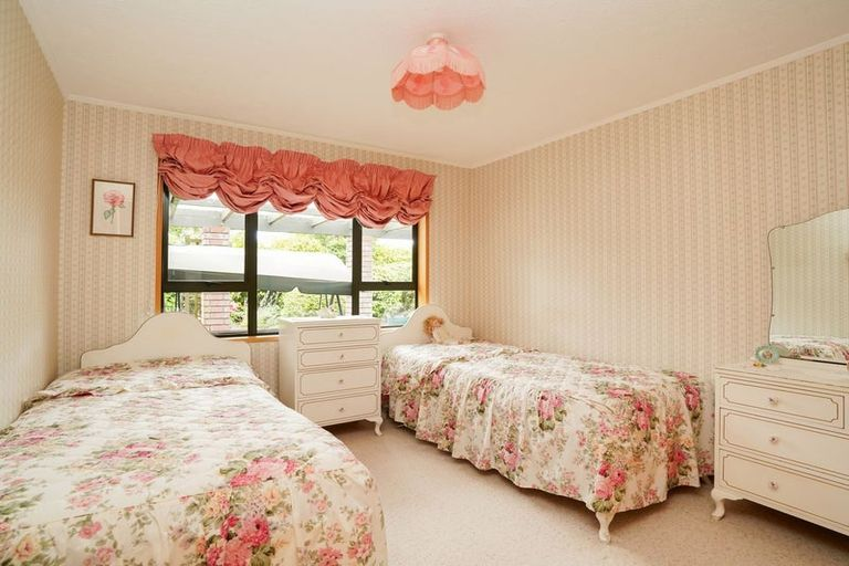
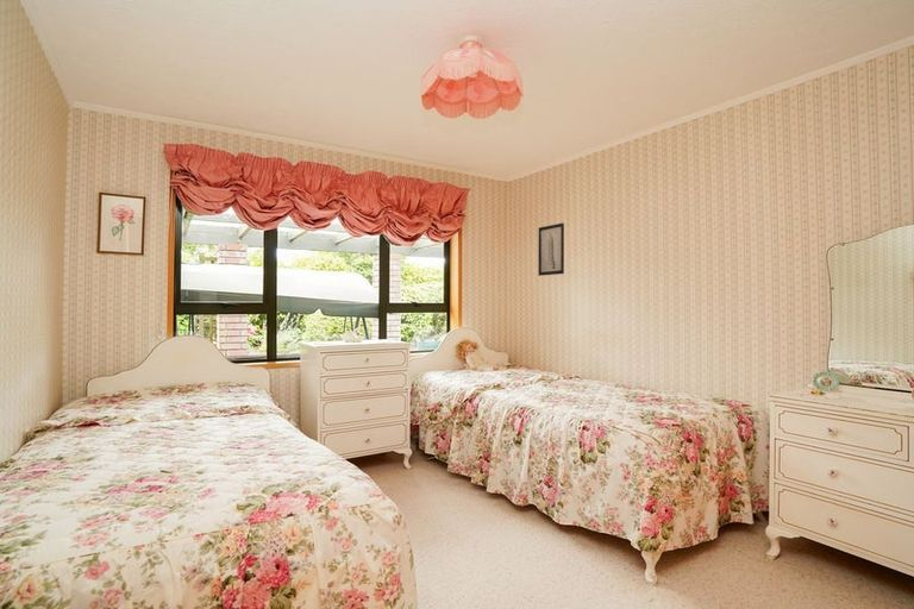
+ wall art (550, 250)
